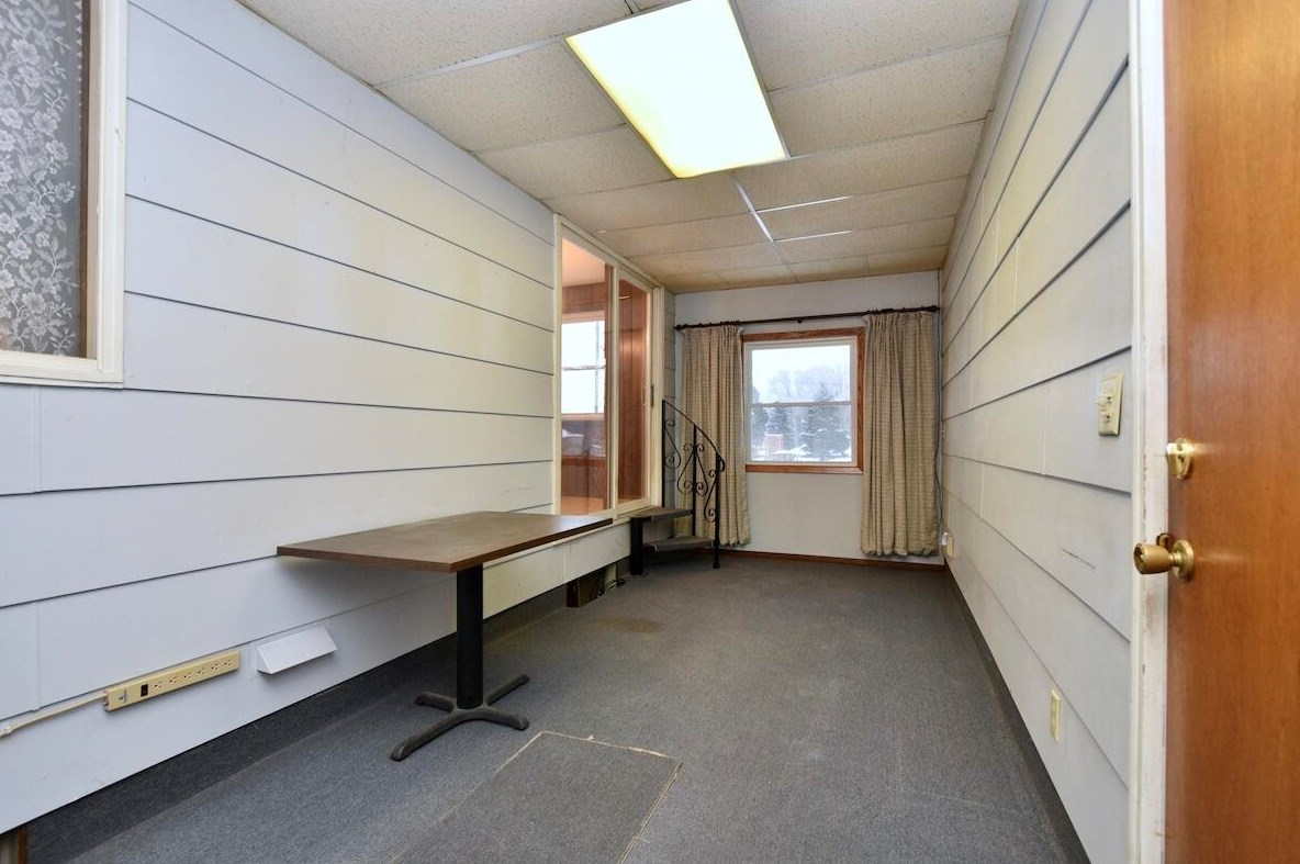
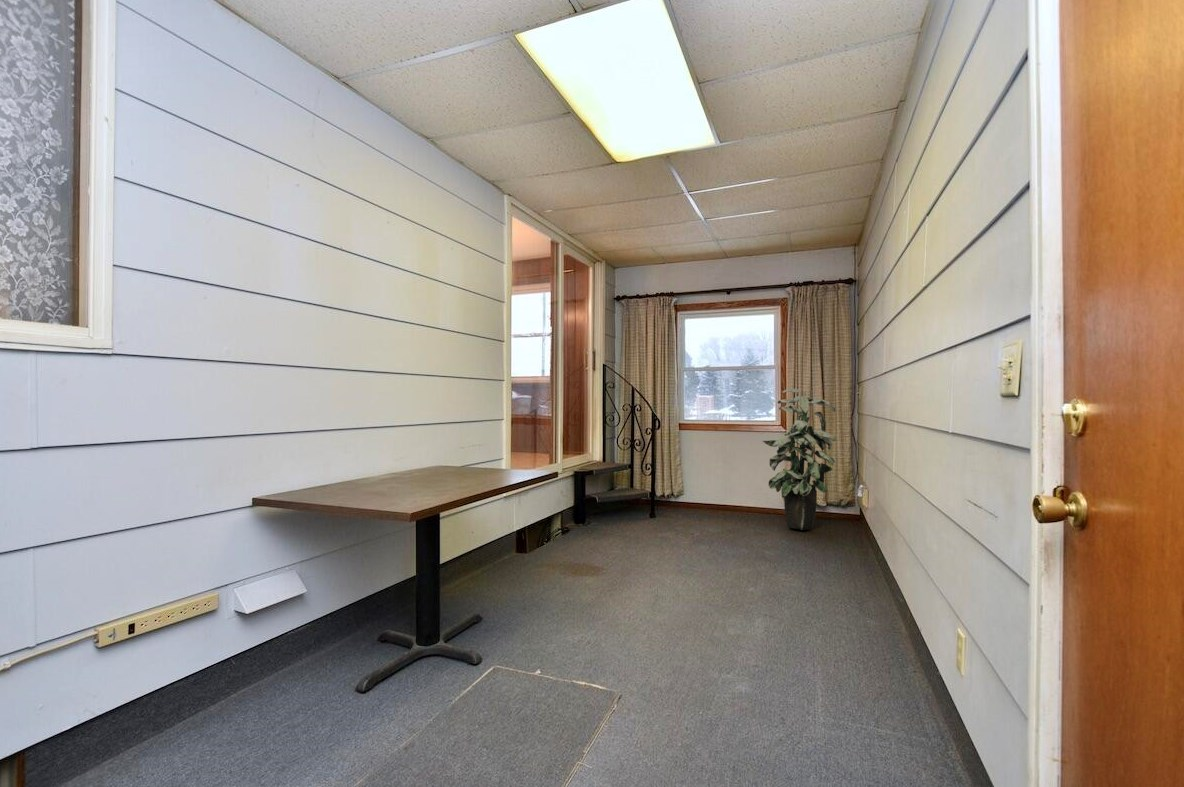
+ indoor plant (798, 458)
